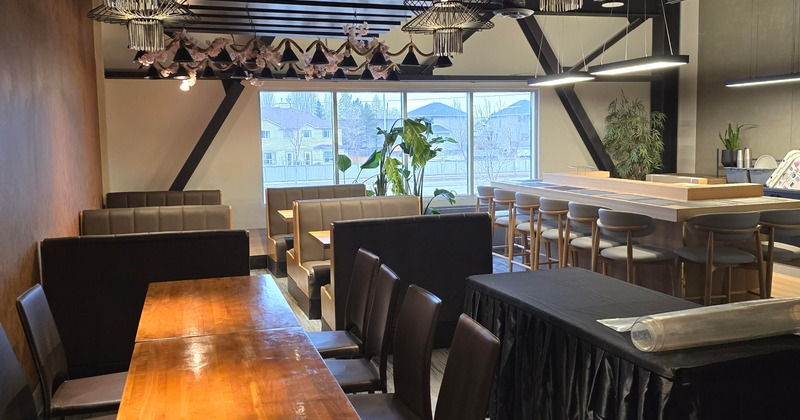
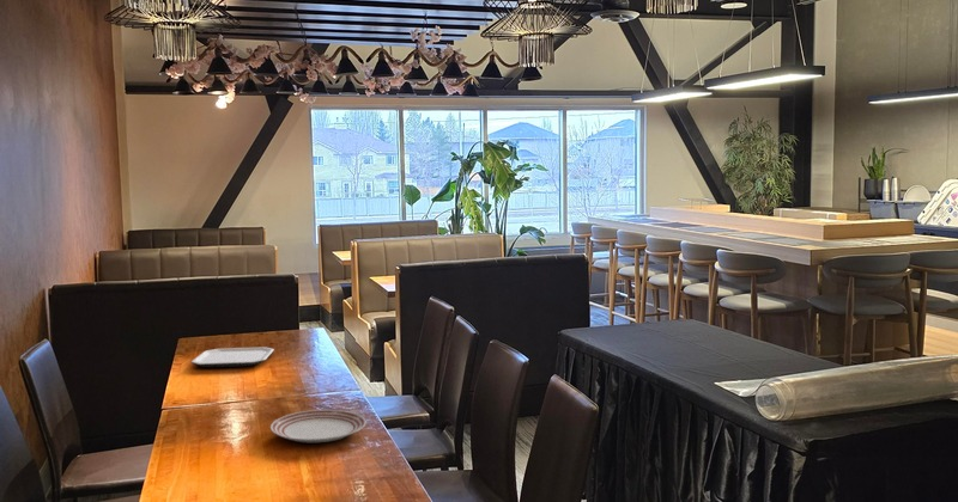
+ dinner plate (319, 427)
+ plate (234, 357)
